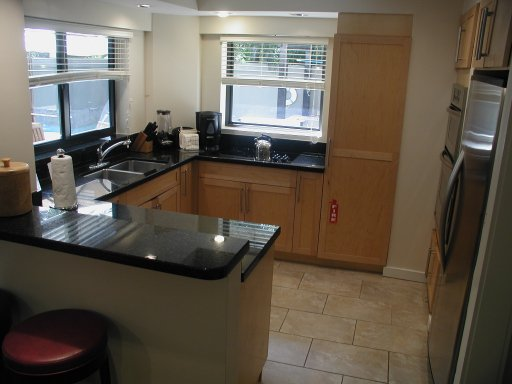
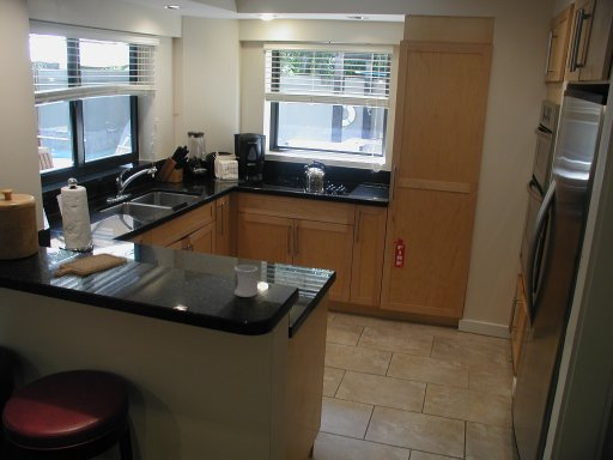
+ cup (245, 278)
+ chopping board (87, 265)
